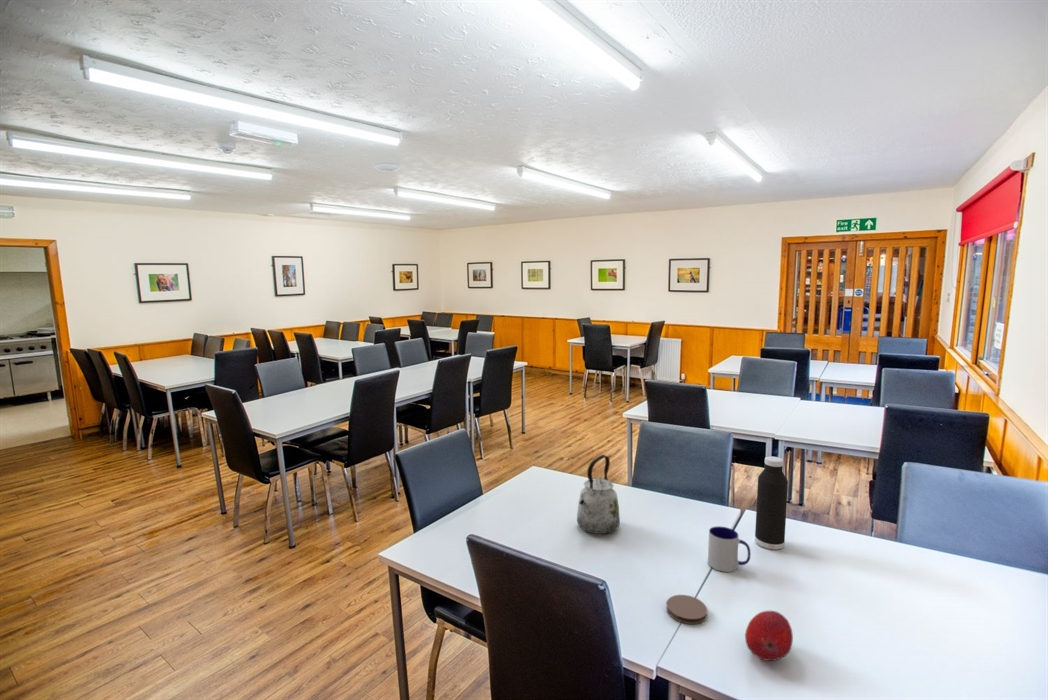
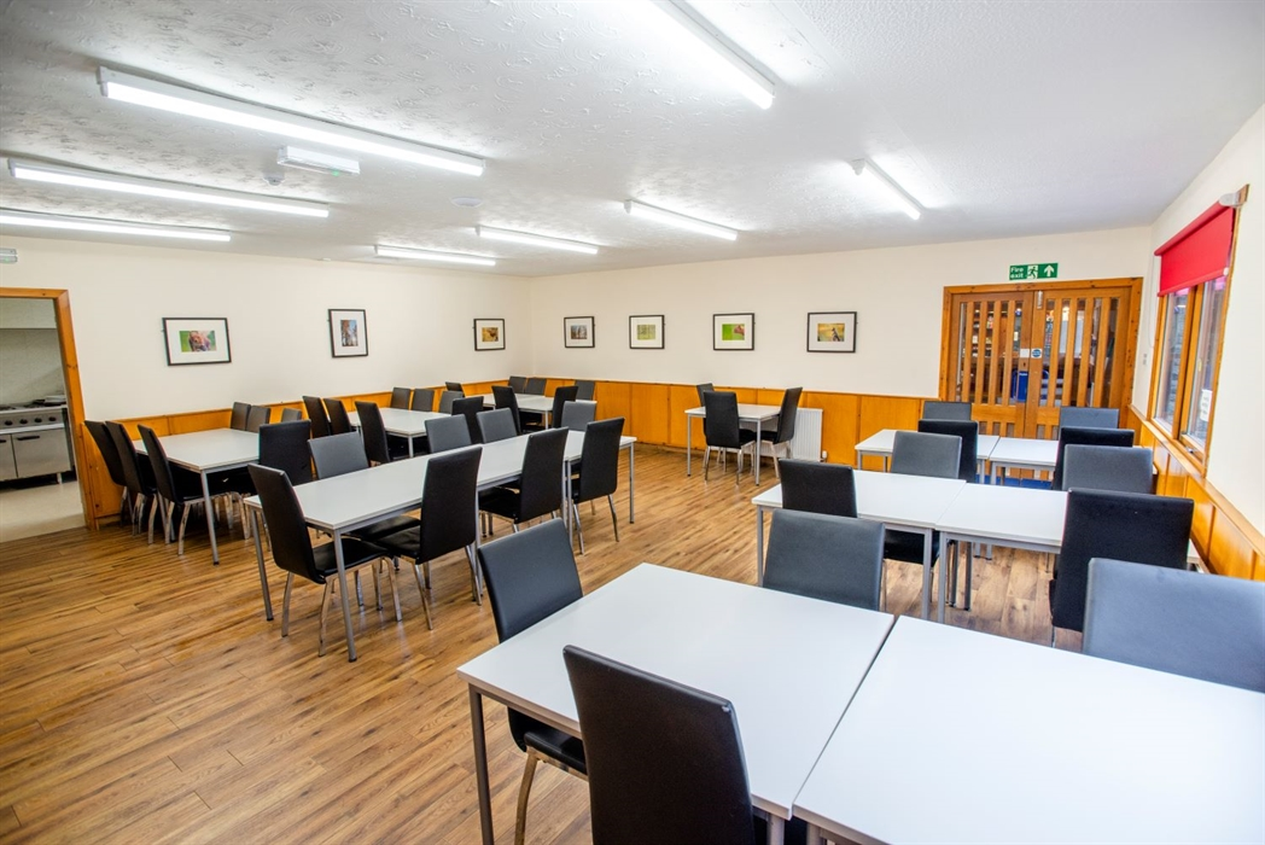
- kettle (594, 495)
- coaster (686, 608)
- fruit (768, 633)
- mug (729, 550)
- water bottle (771, 501)
